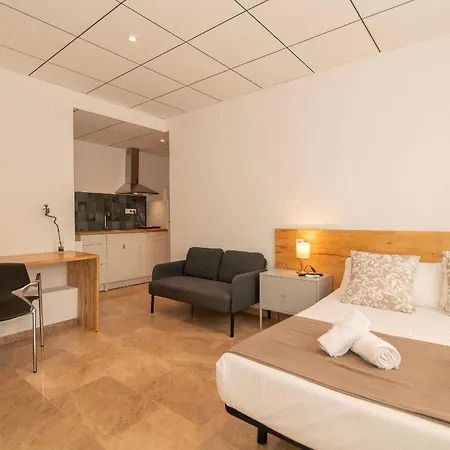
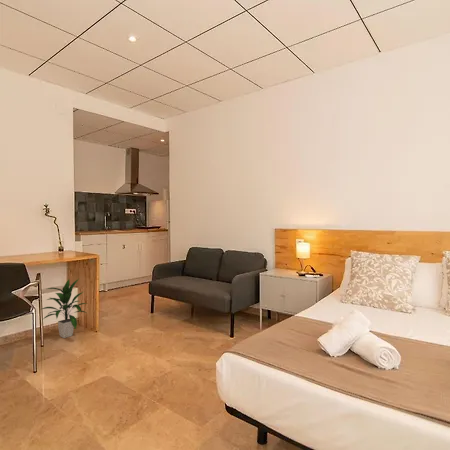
+ indoor plant (65, 308)
